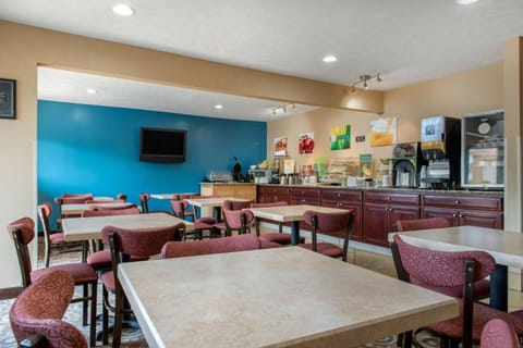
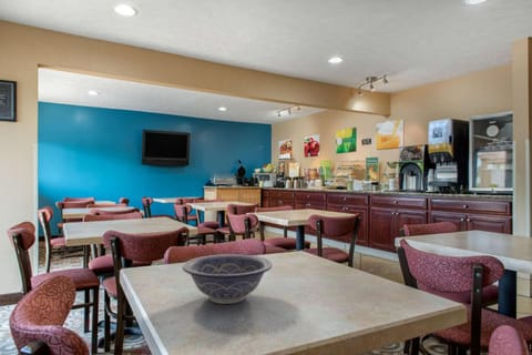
+ decorative bowl (227, 280)
